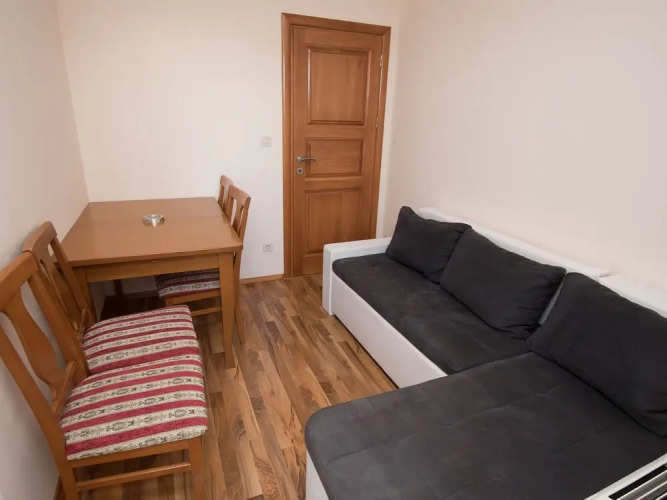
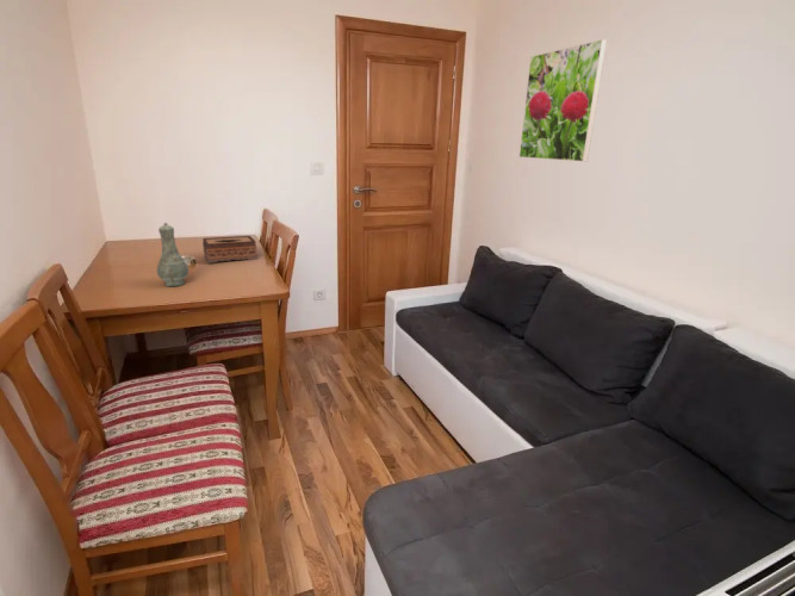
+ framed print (557, 106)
+ tissue box (229, 248)
+ vase (170, 254)
